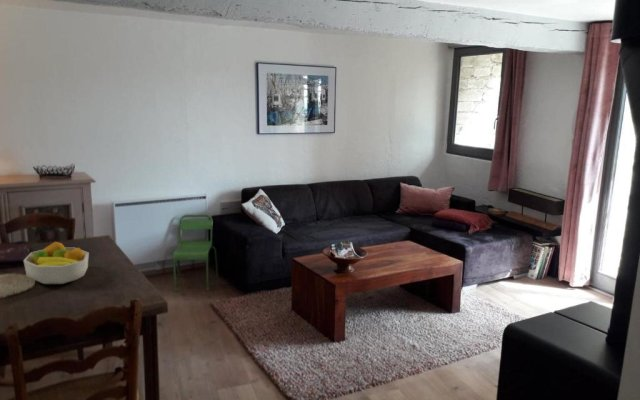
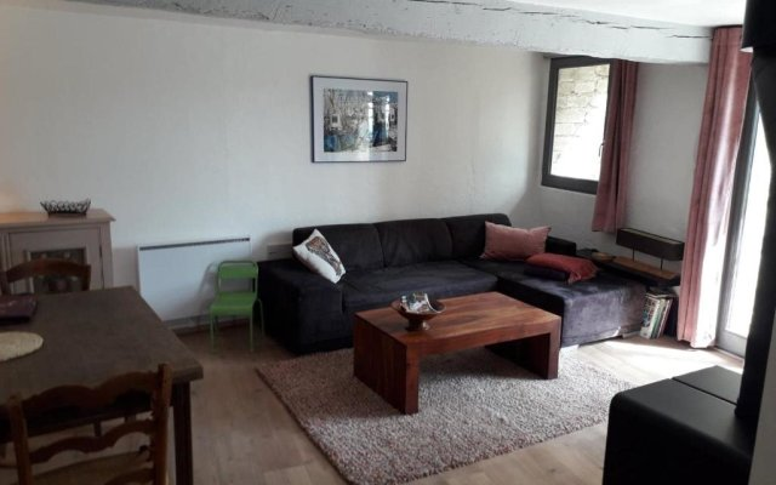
- fruit bowl (57, 261)
